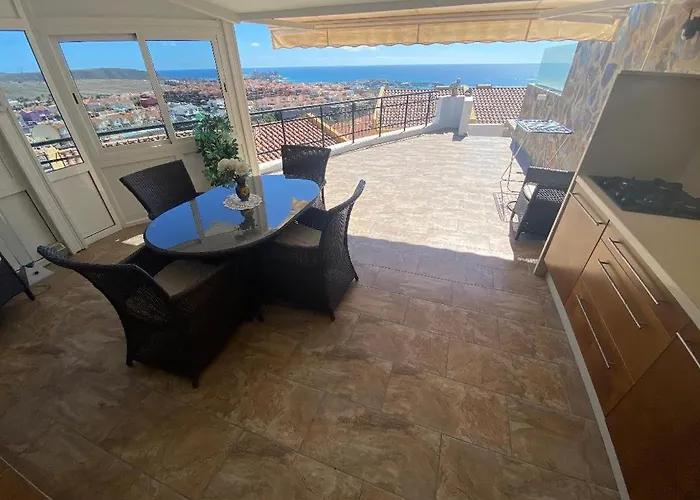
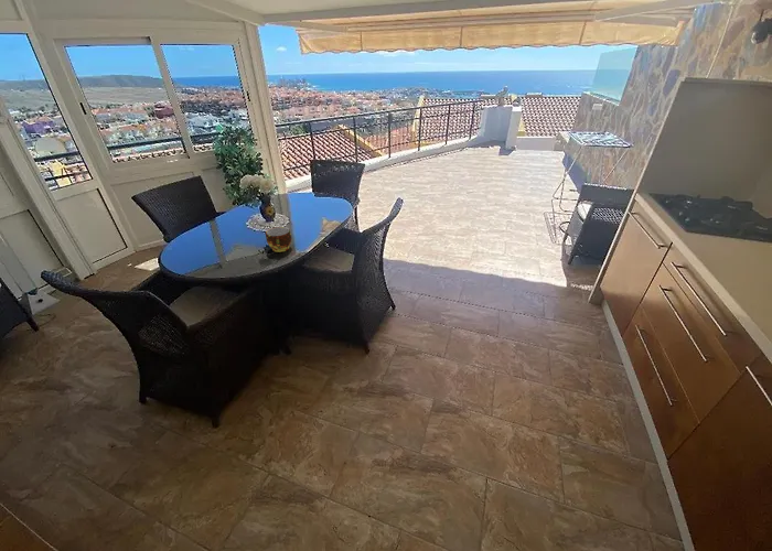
+ cup (280, 240)
